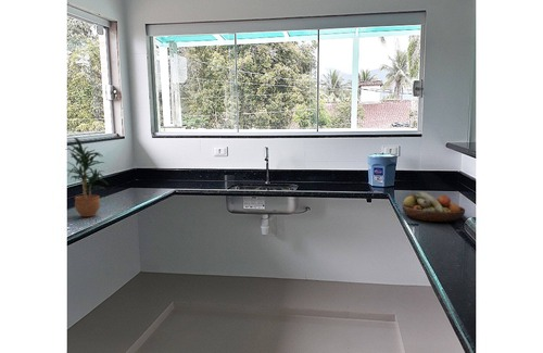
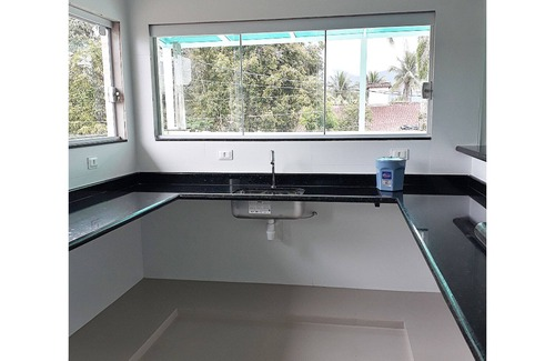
- fruit bowl (432, 204)
- potted plant (86, 176)
